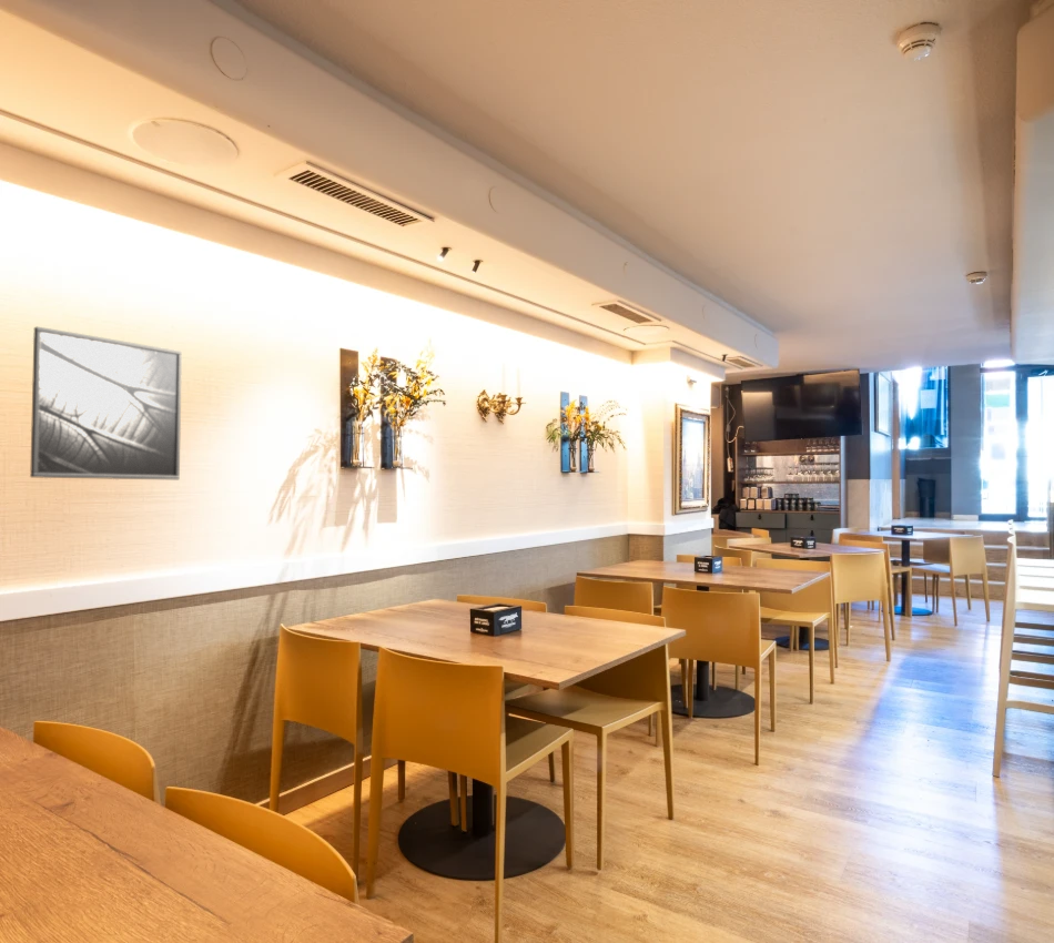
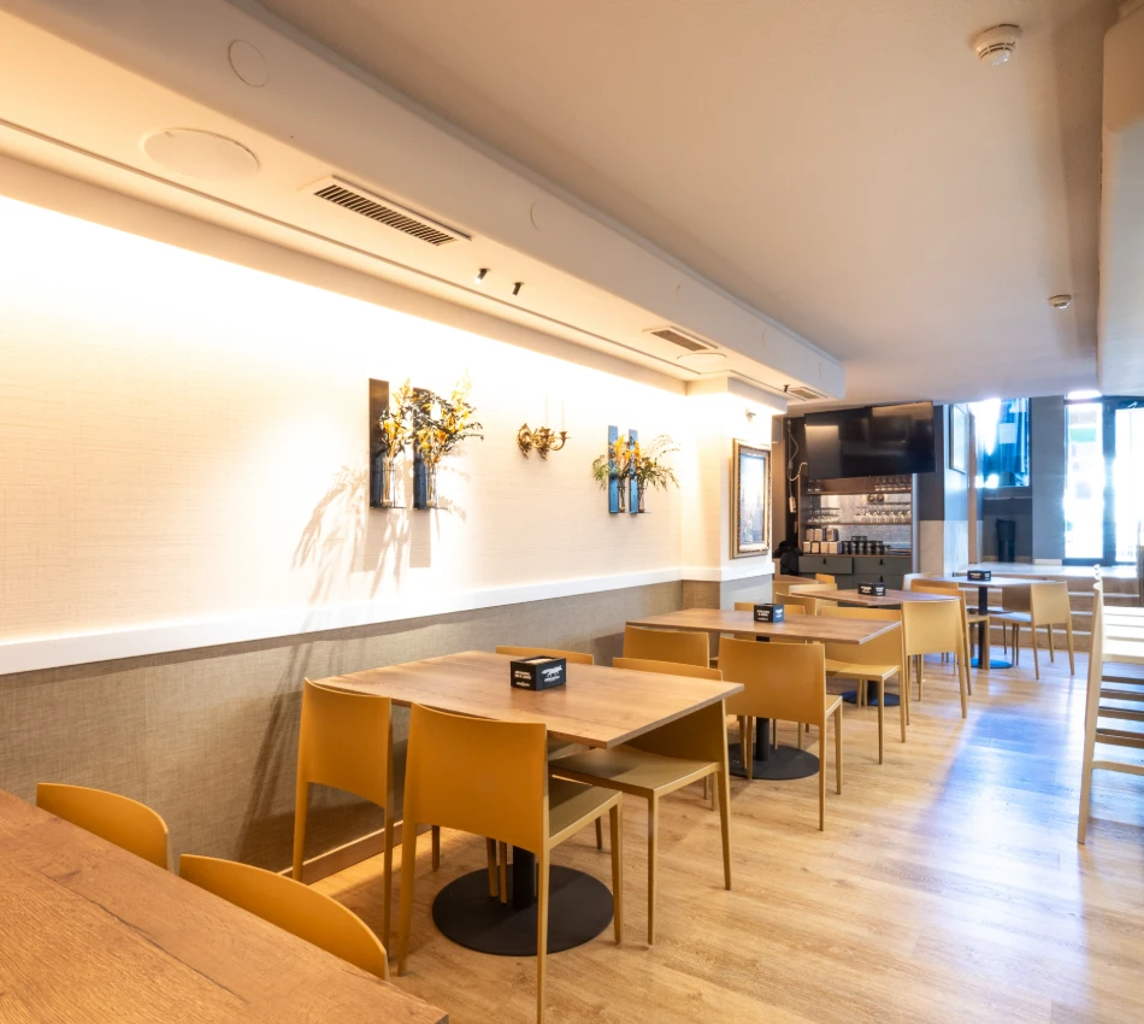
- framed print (112, 408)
